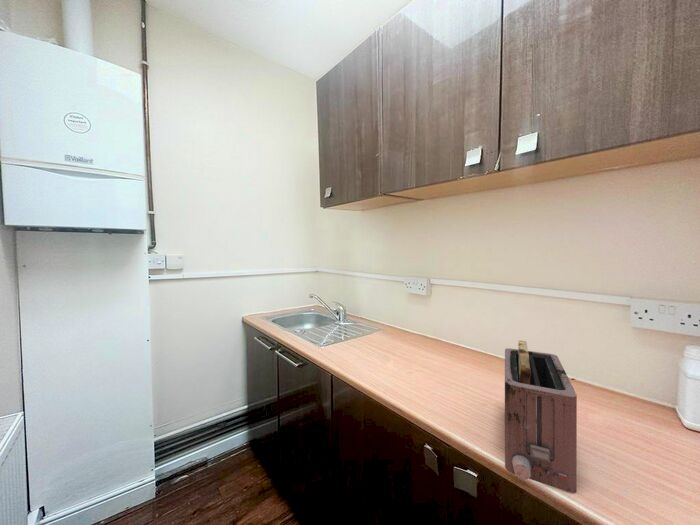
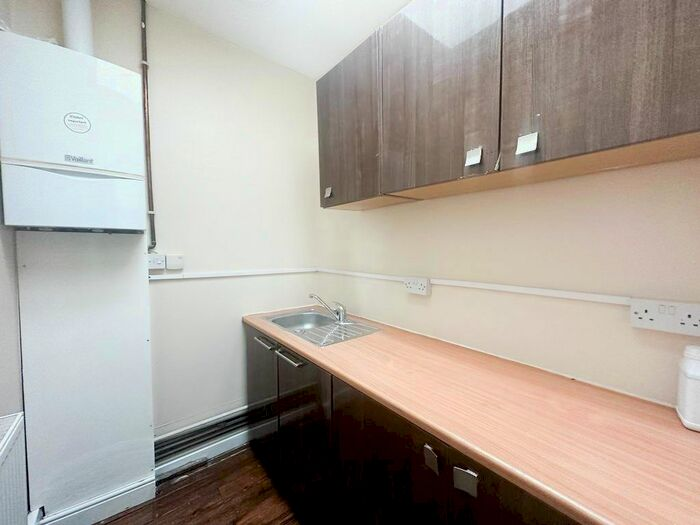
- toaster (534, 399)
